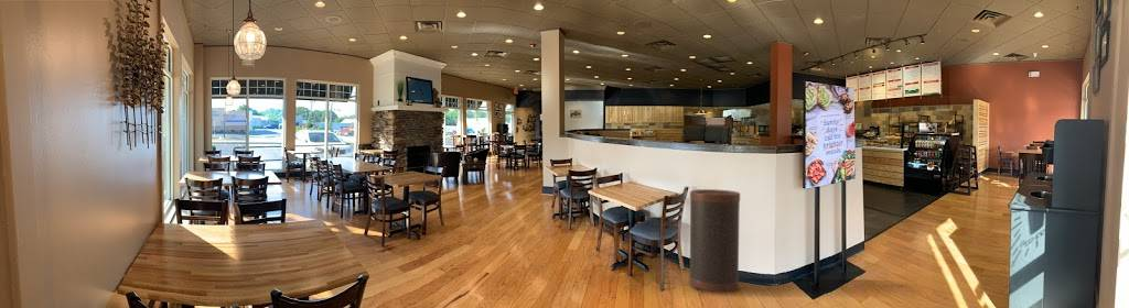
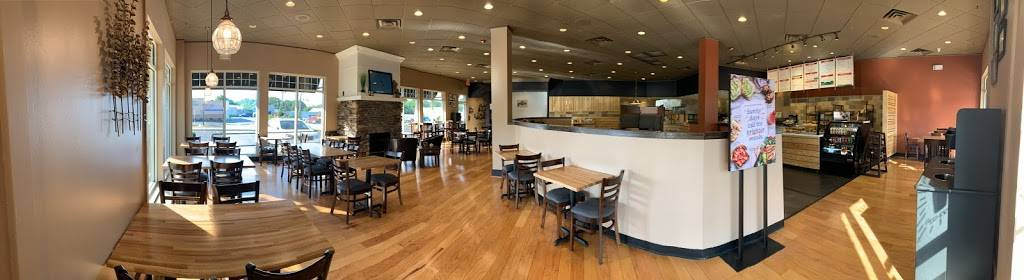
- trash can (713, 239)
